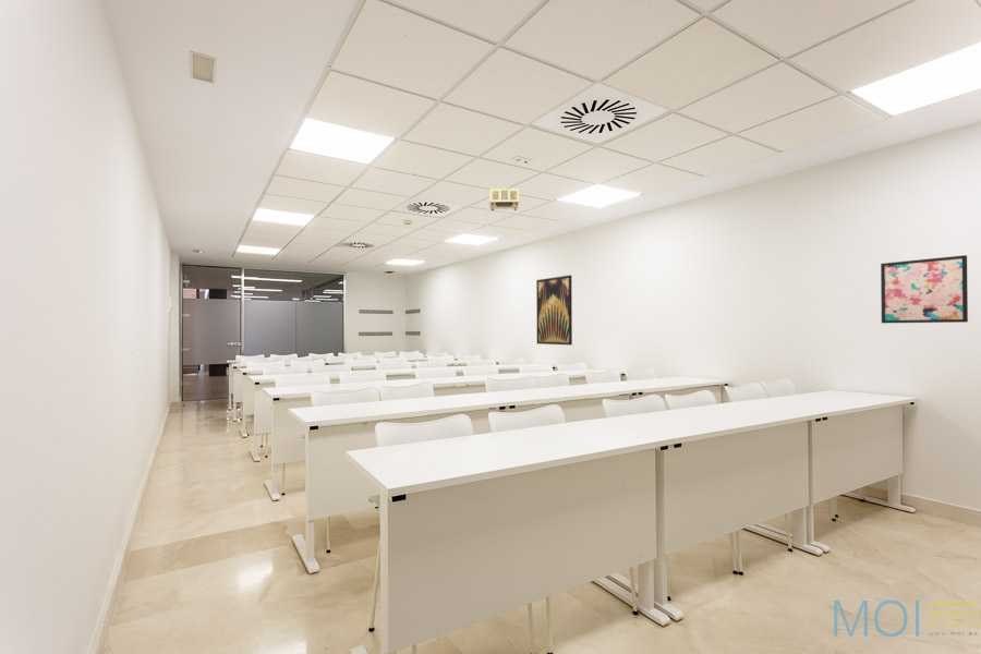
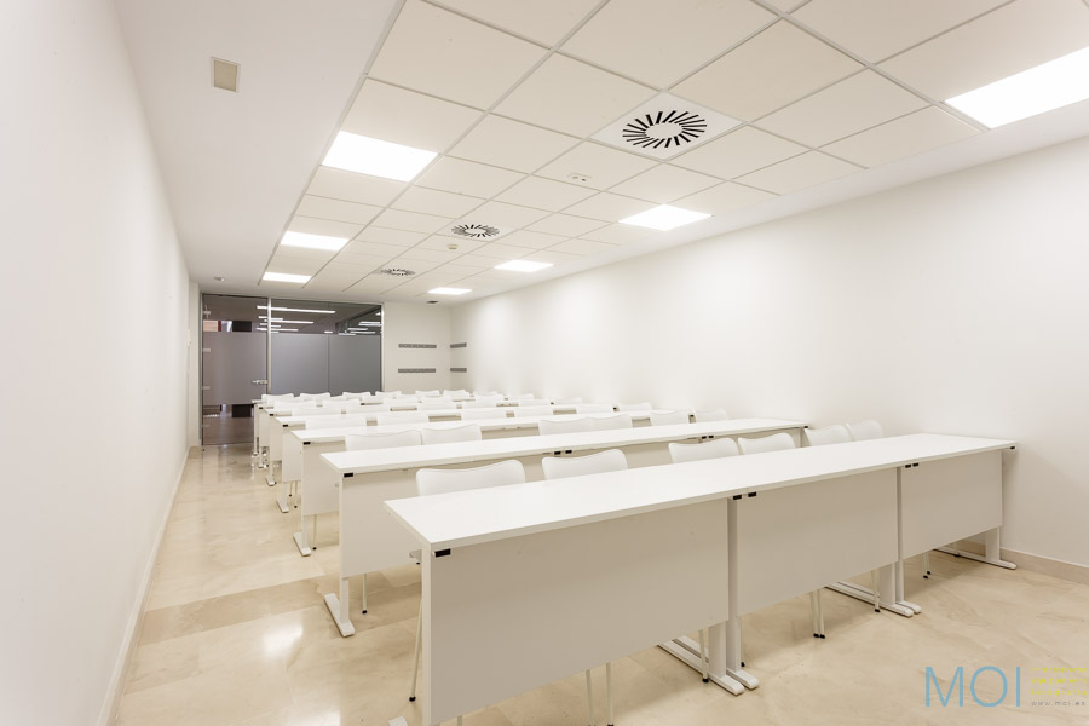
- projector (504, 202)
- wall art (553, 311)
- wall art (921, 291)
